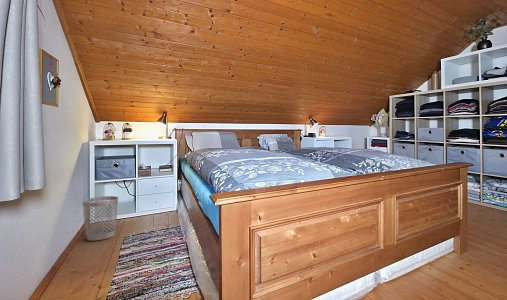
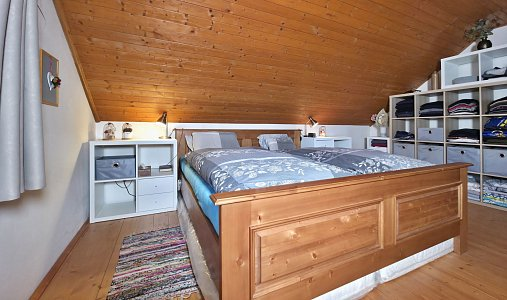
- wastebasket (101, 217)
